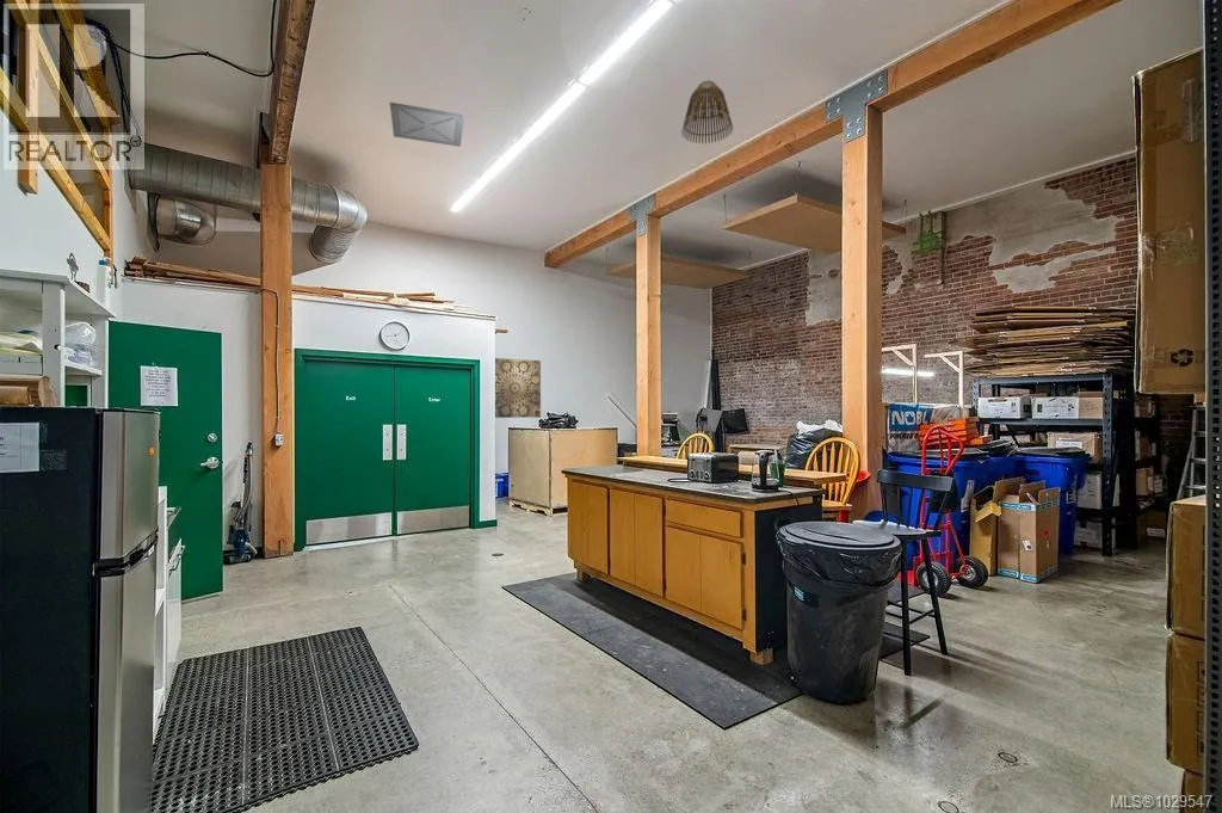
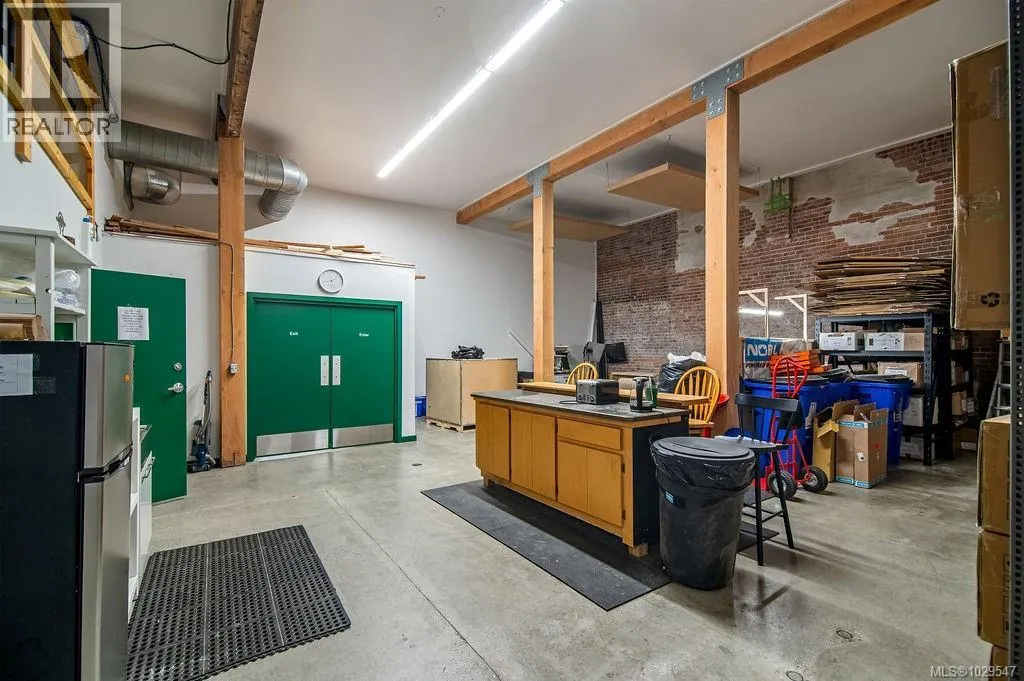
- wall art (513, 388)
- ceiling vent (427, 125)
- lamp shade (706, 107)
